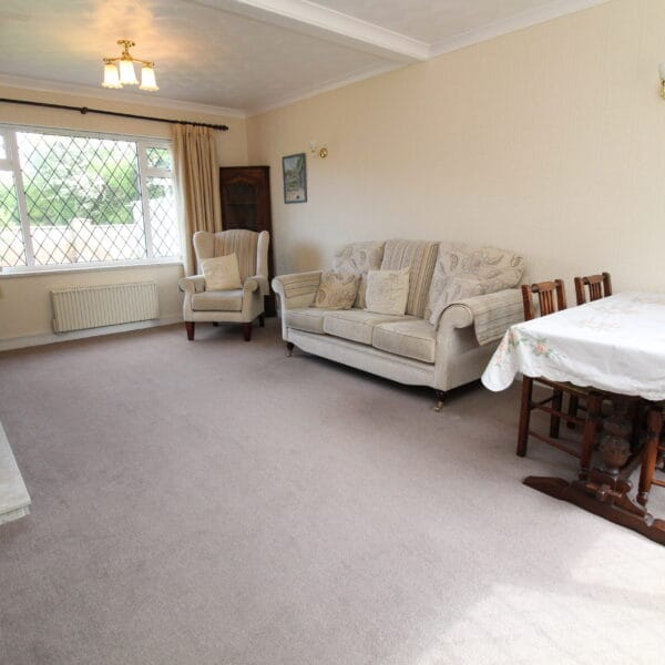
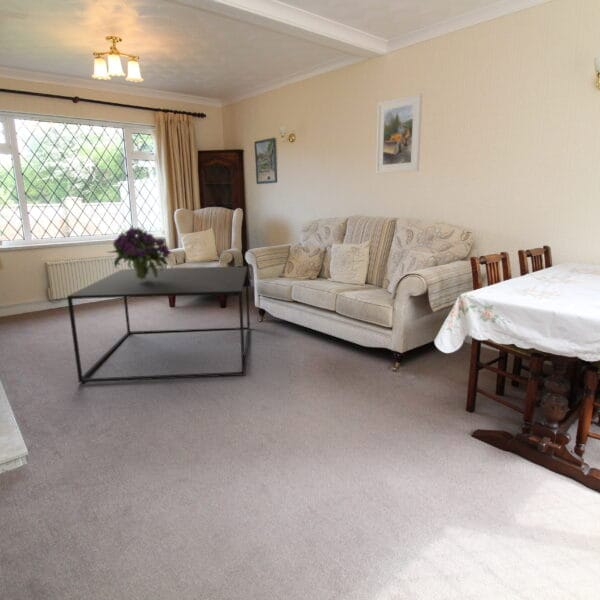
+ coffee table (175, 330)
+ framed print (397, 136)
+ bouquet (139, 253)
